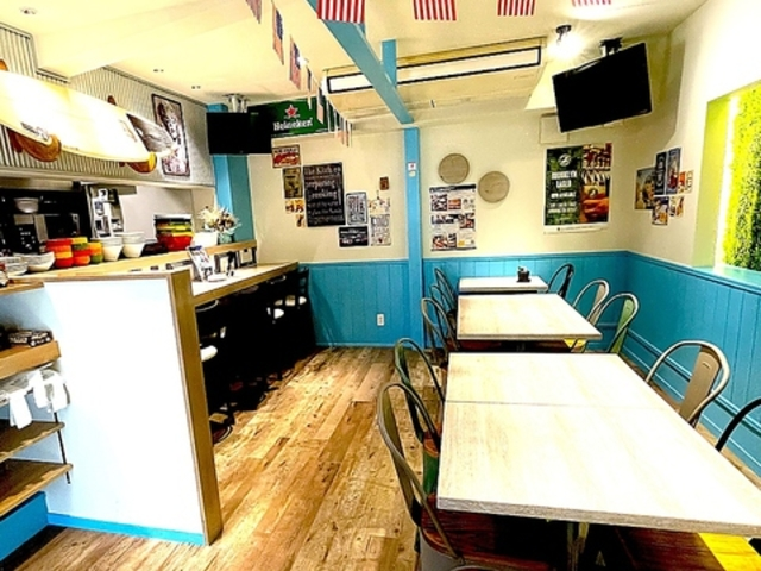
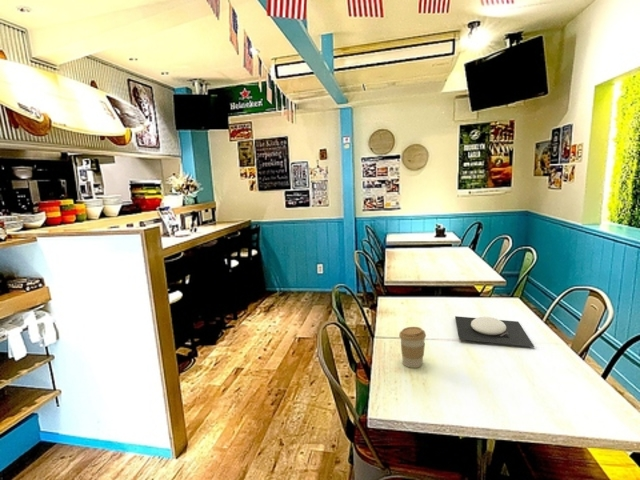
+ coffee cup (412, 346)
+ plate (490, 326)
